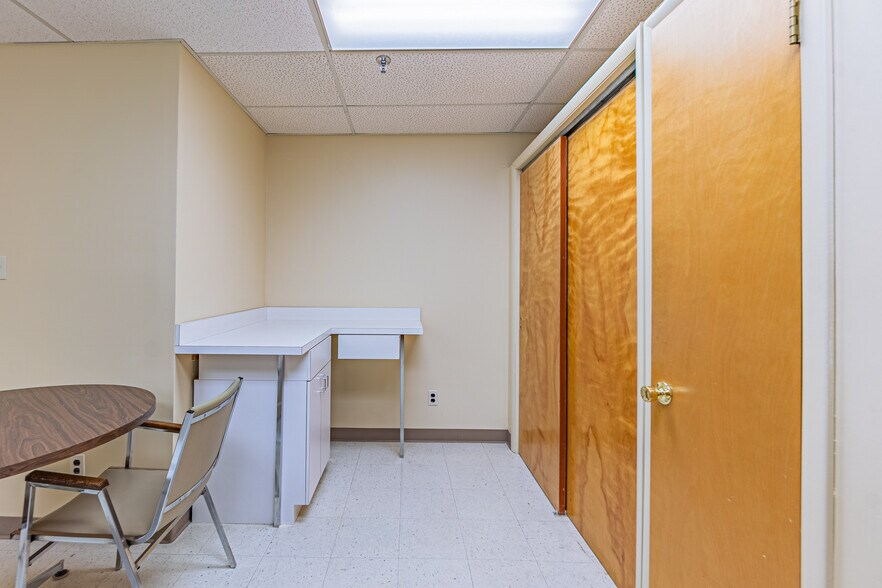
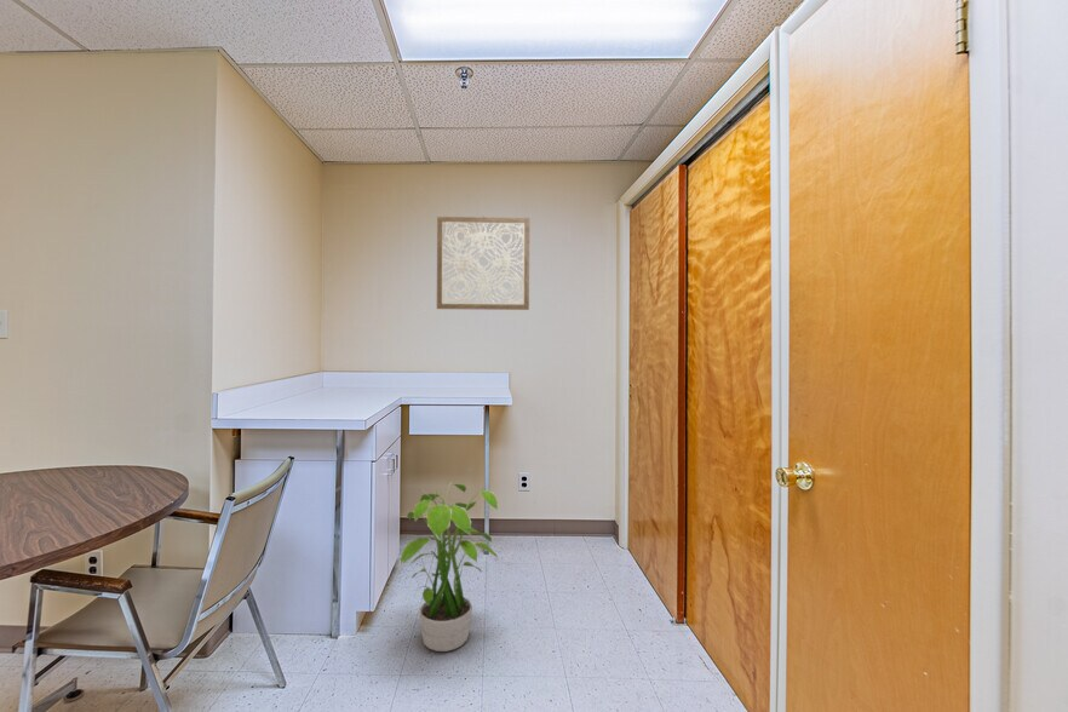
+ potted plant (449, 567)
+ wall art (480, 264)
